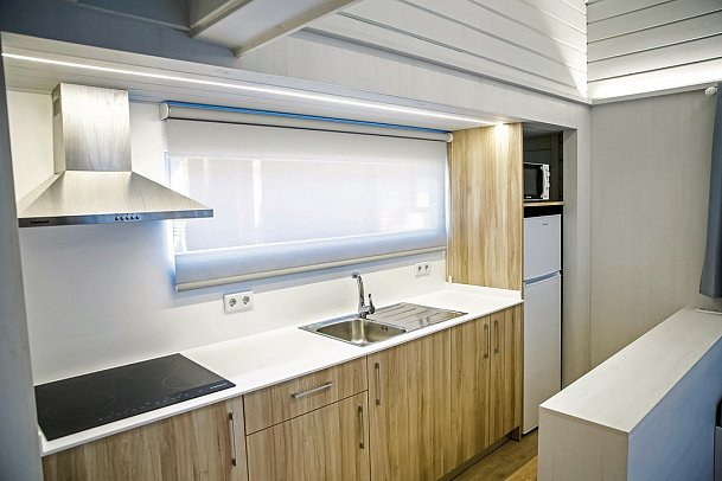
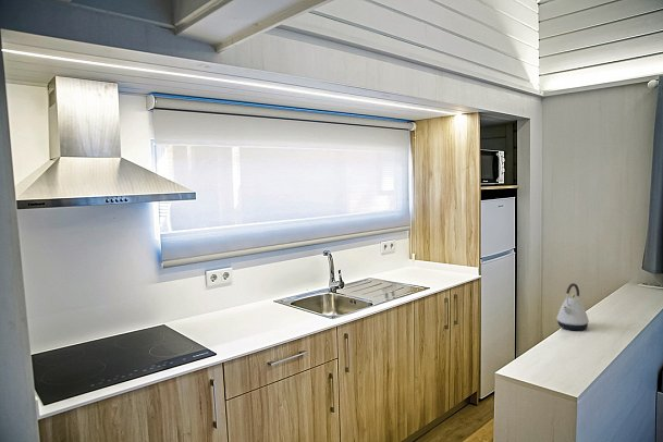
+ kettle (572, 305)
